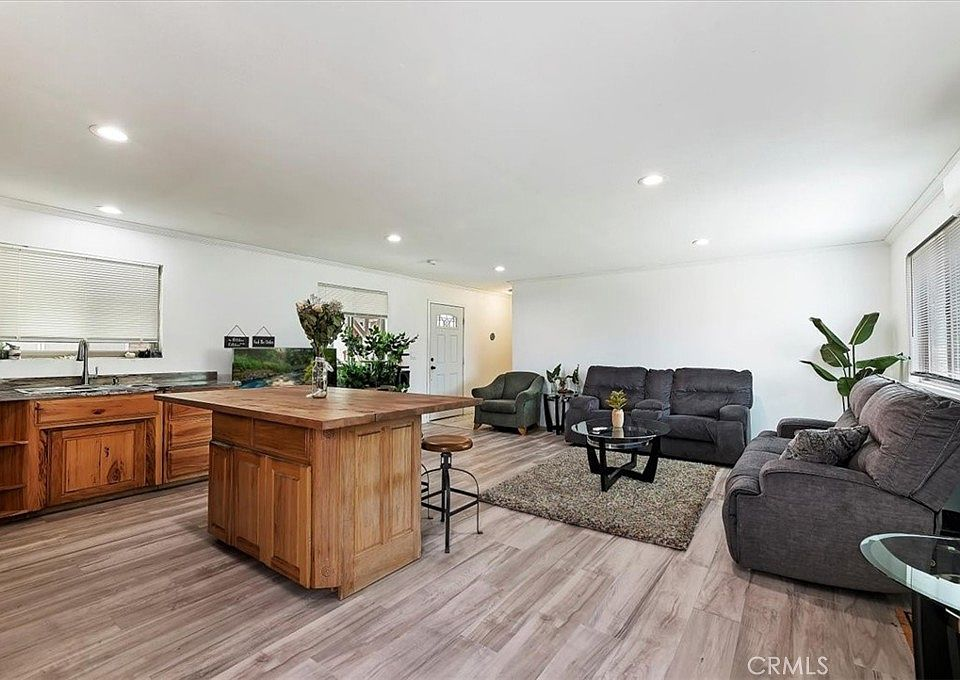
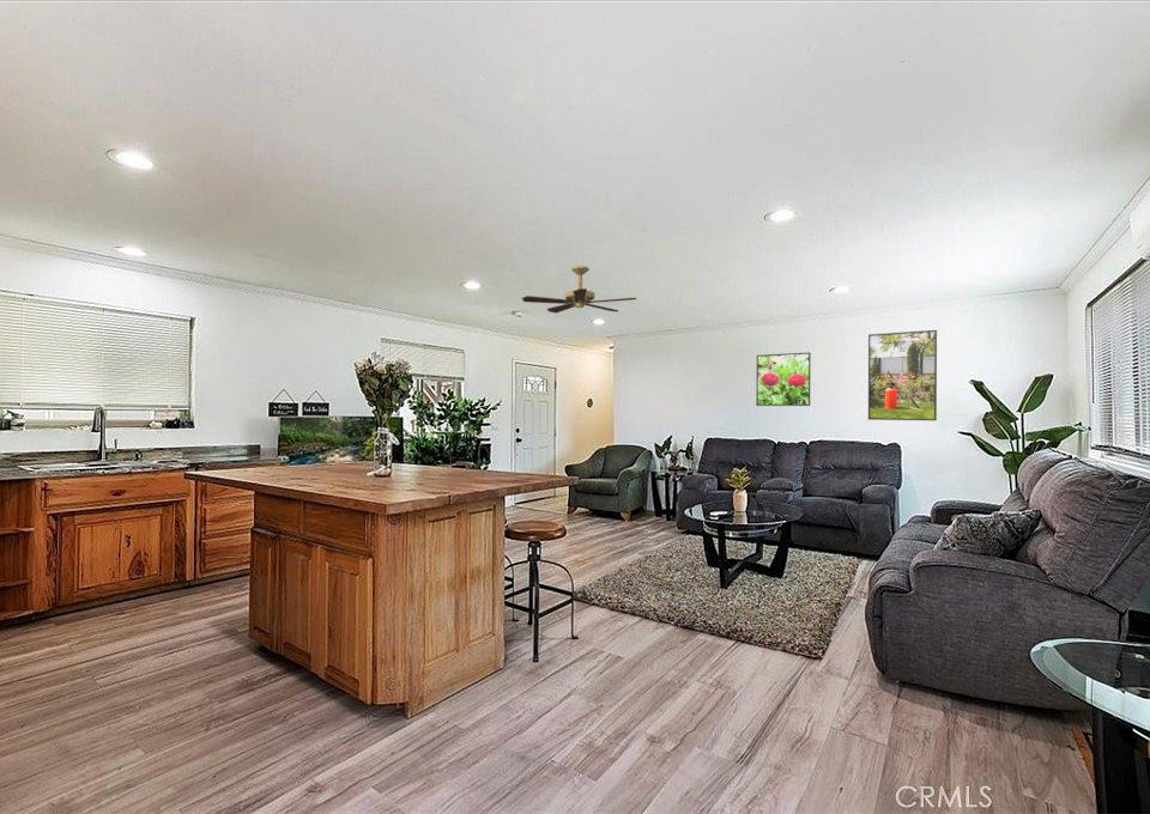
+ ceiling fan (579, 286)
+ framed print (901, 376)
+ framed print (782, 379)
